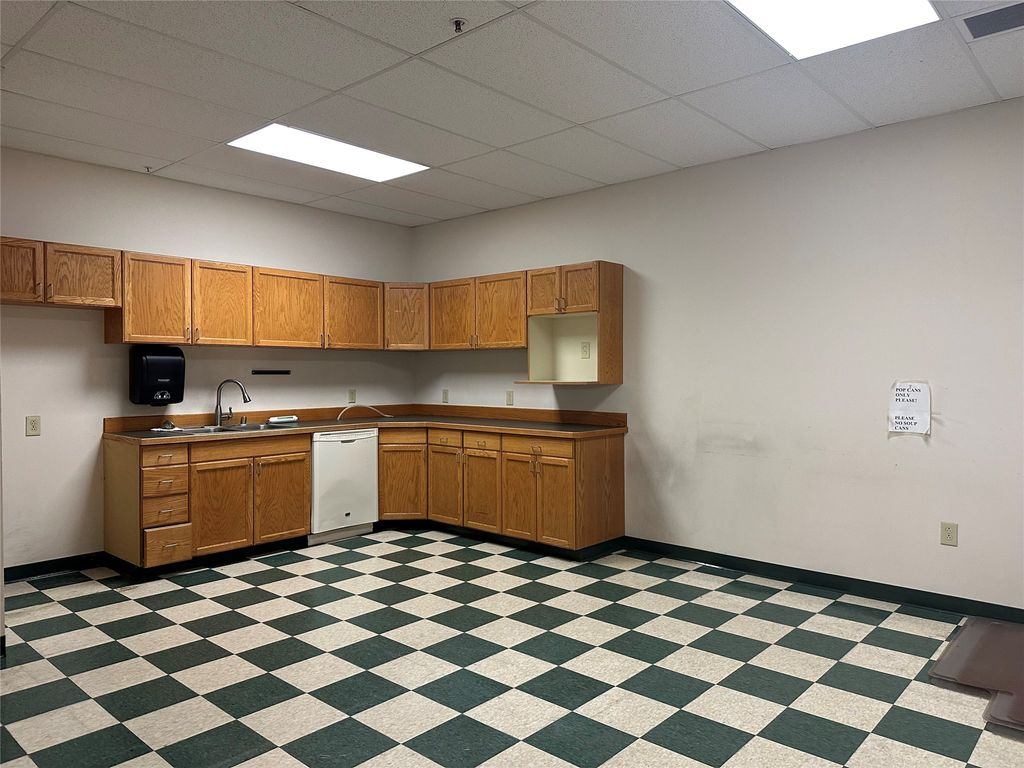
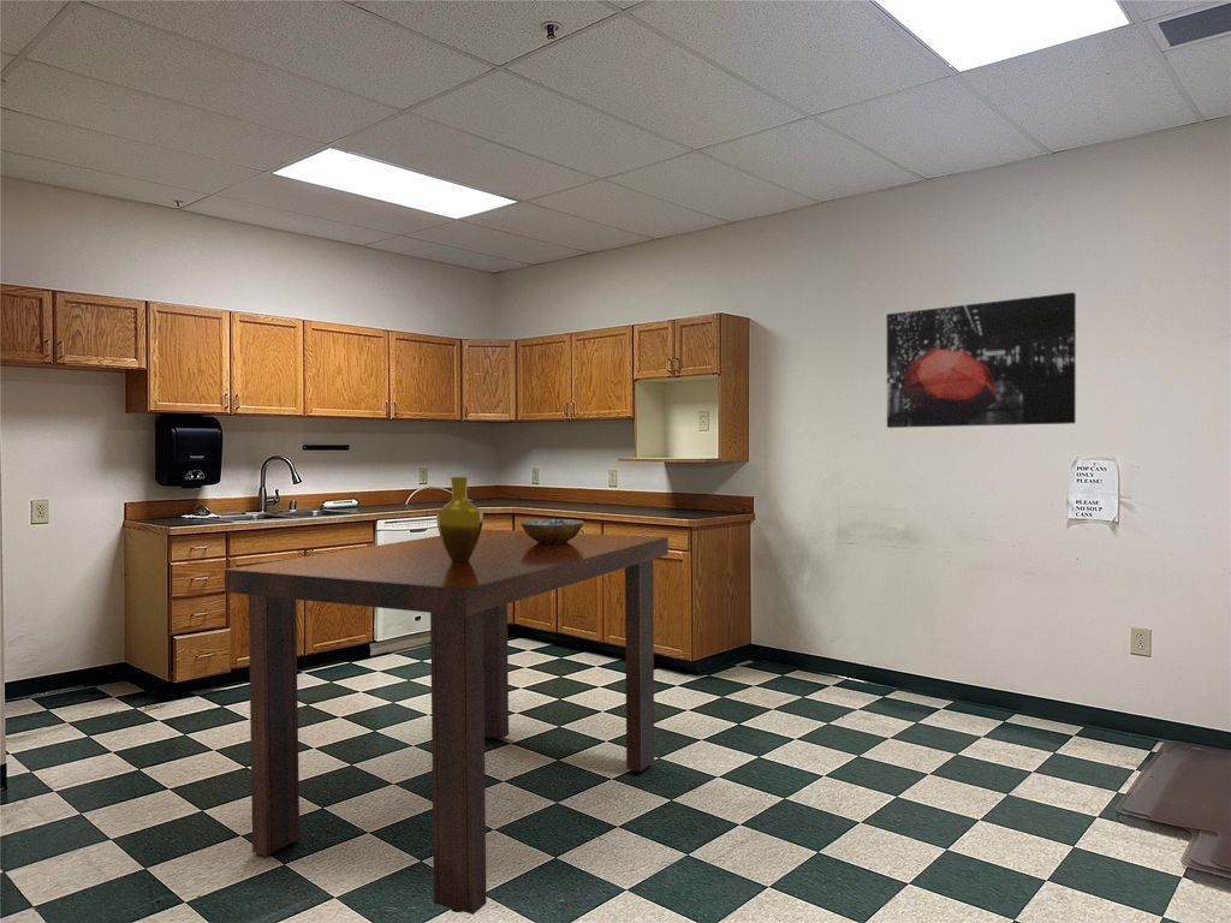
+ vase (459, 518)
+ dining table (477, 677)
+ wall art (974, 364)
+ bowl (552, 531)
